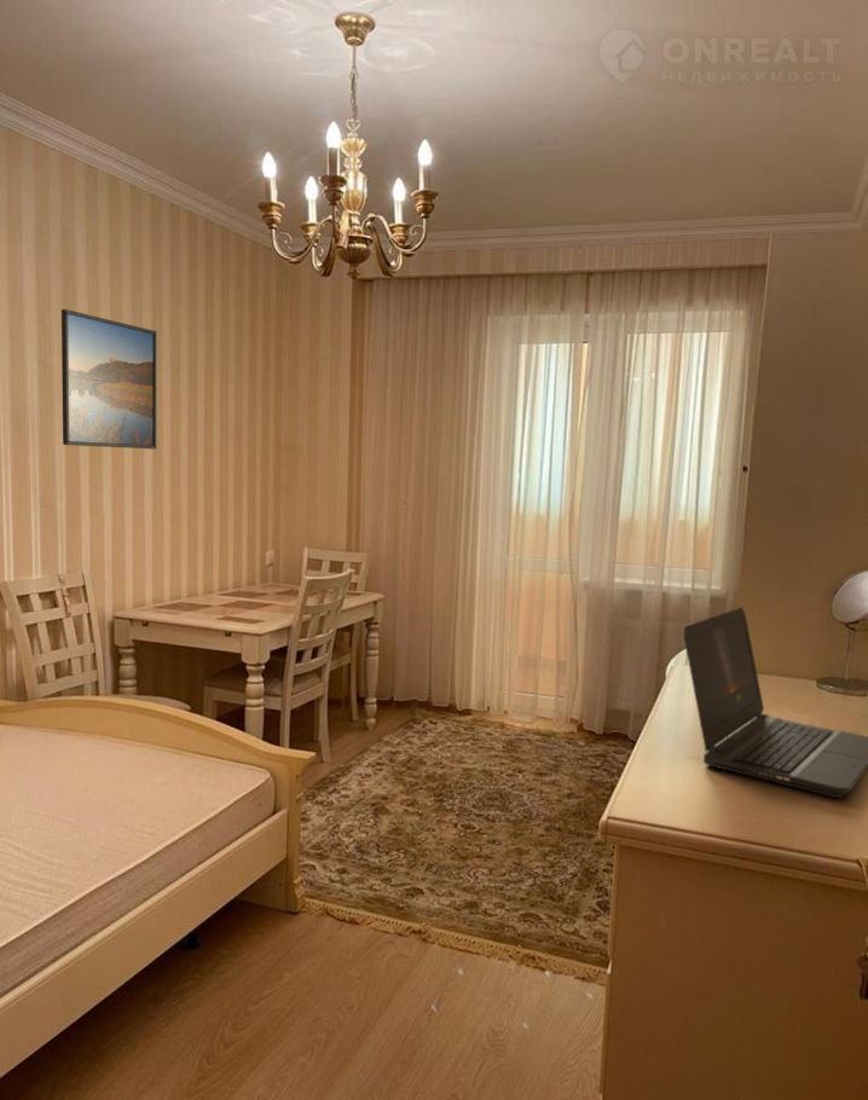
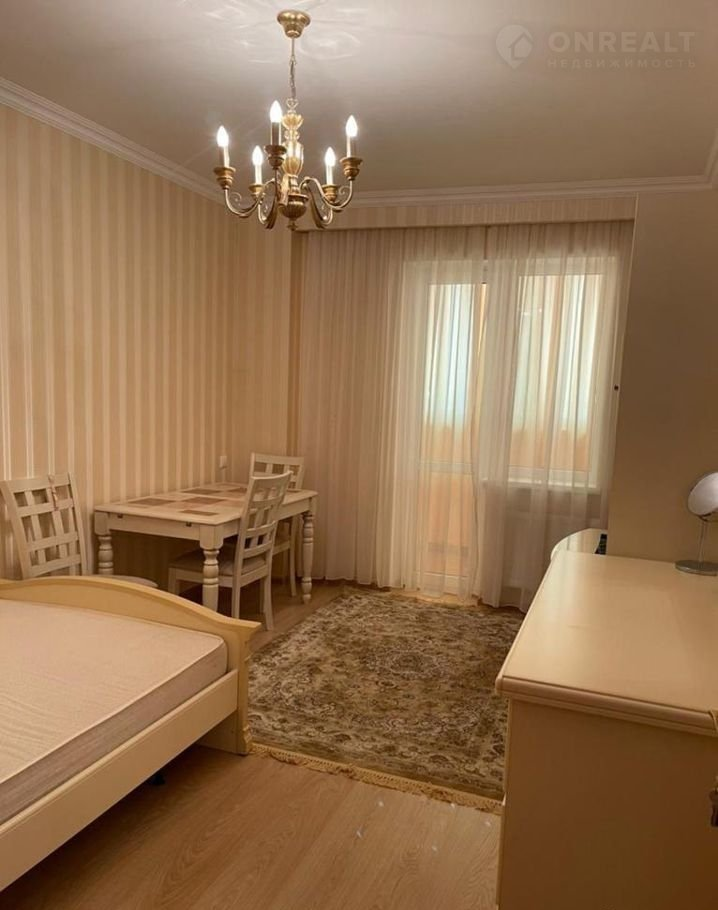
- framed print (112, 384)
- laptop computer (760, 694)
